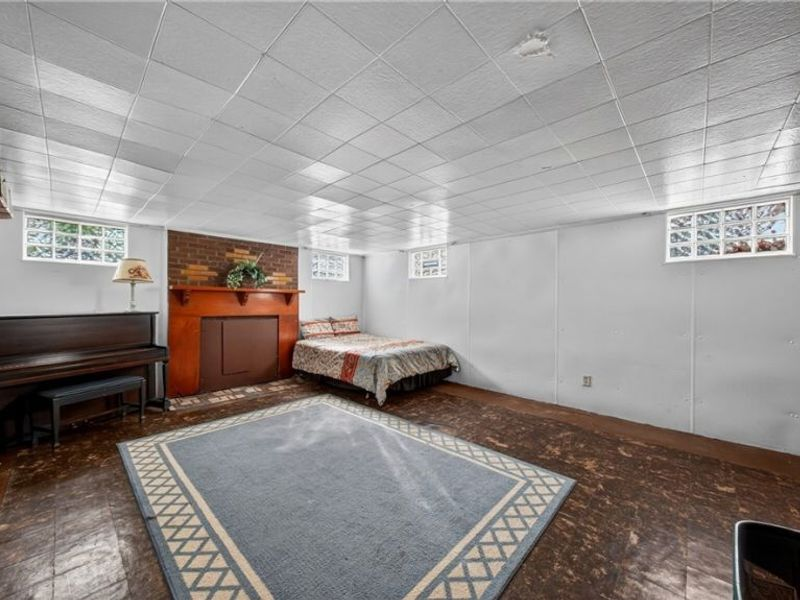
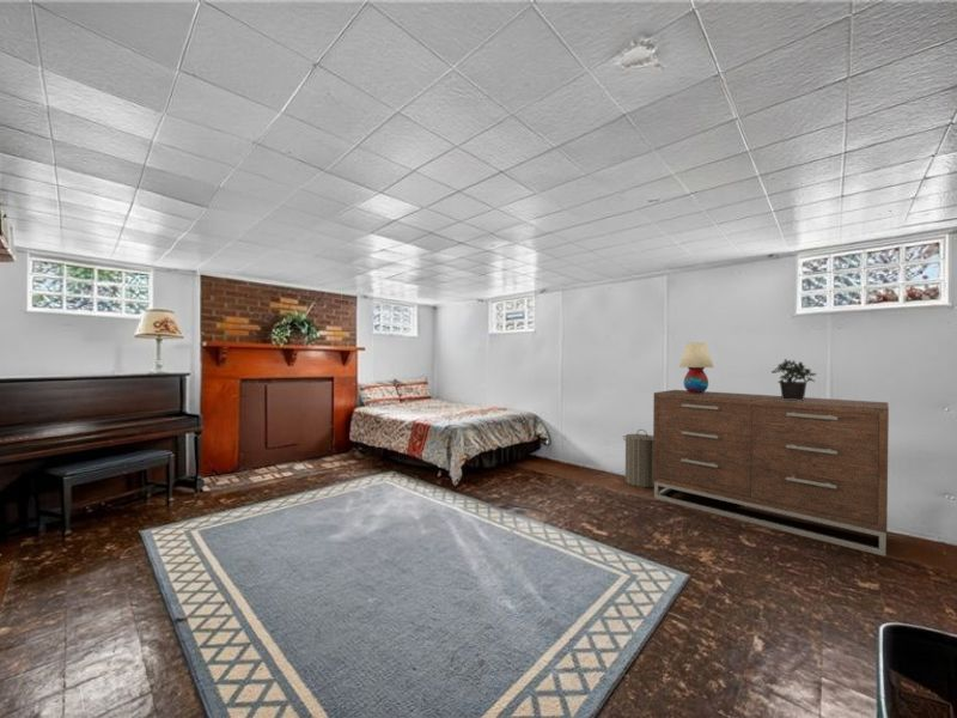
+ table lamp (695, 367)
+ dresser (757, 455)
+ laundry hamper (641, 456)
+ potted plant (791, 378)
